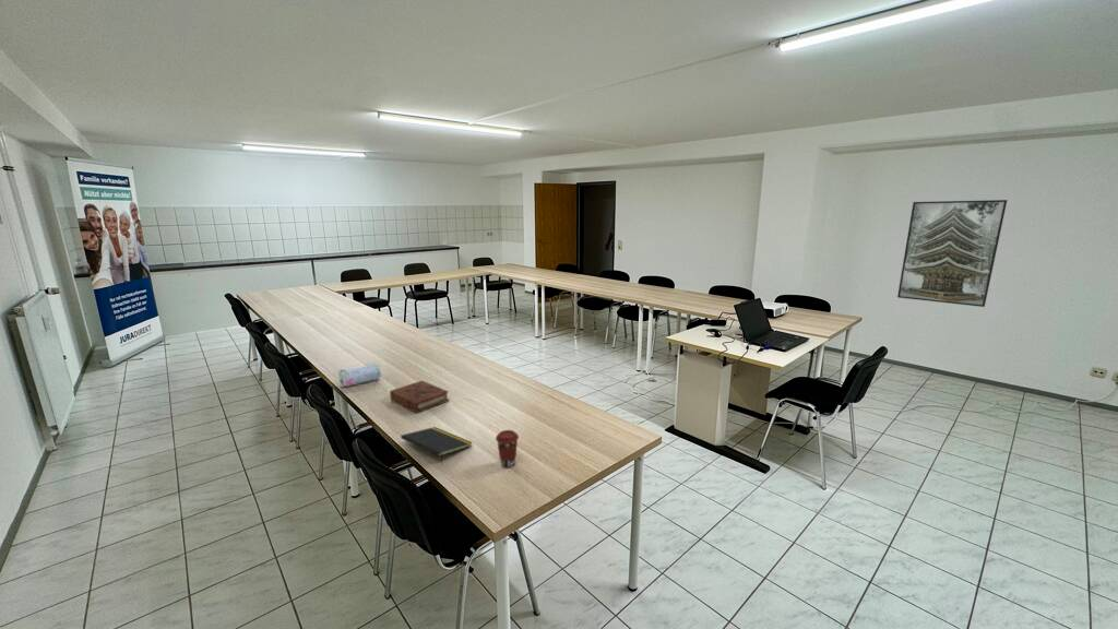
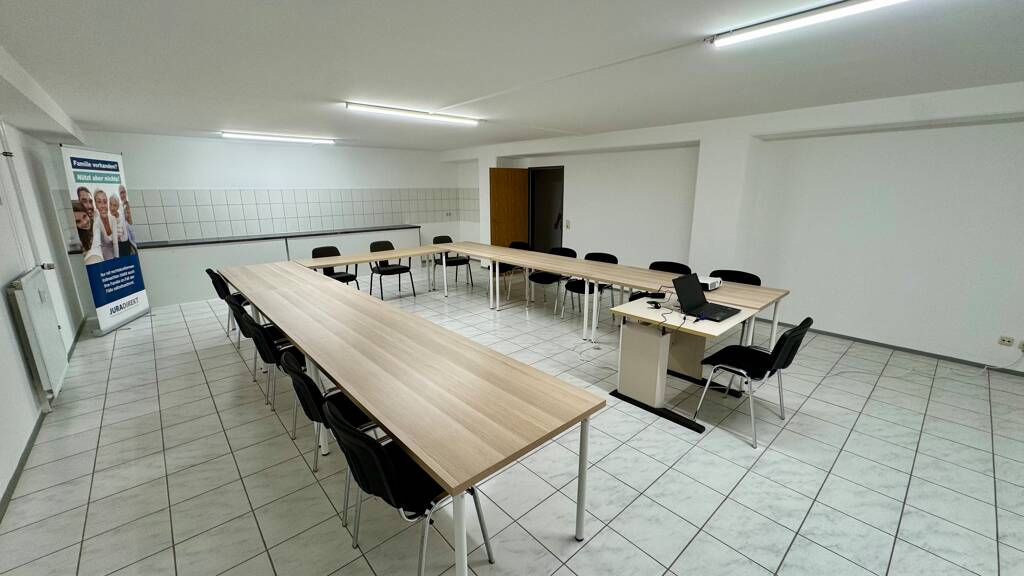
- pencil case (359, 373)
- notepad (437, 440)
- coffee cup (507, 449)
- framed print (948, 252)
- book (419, 395)
